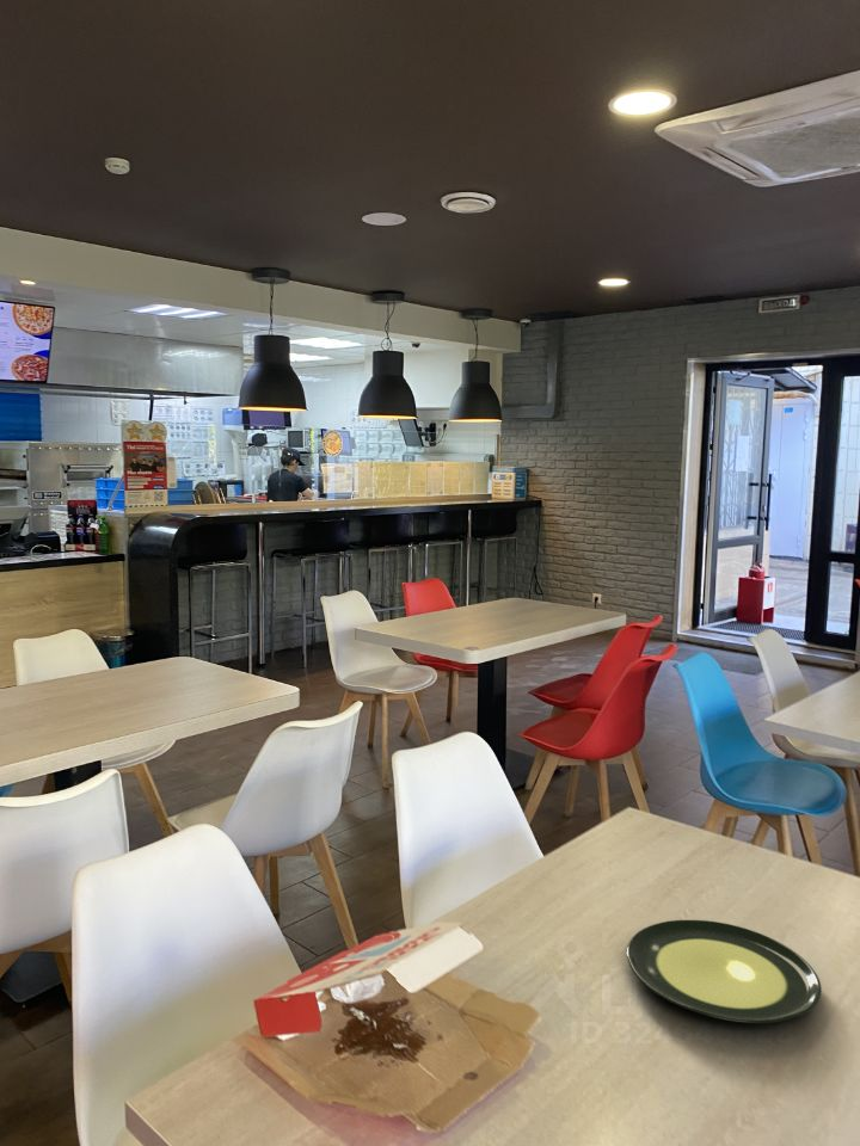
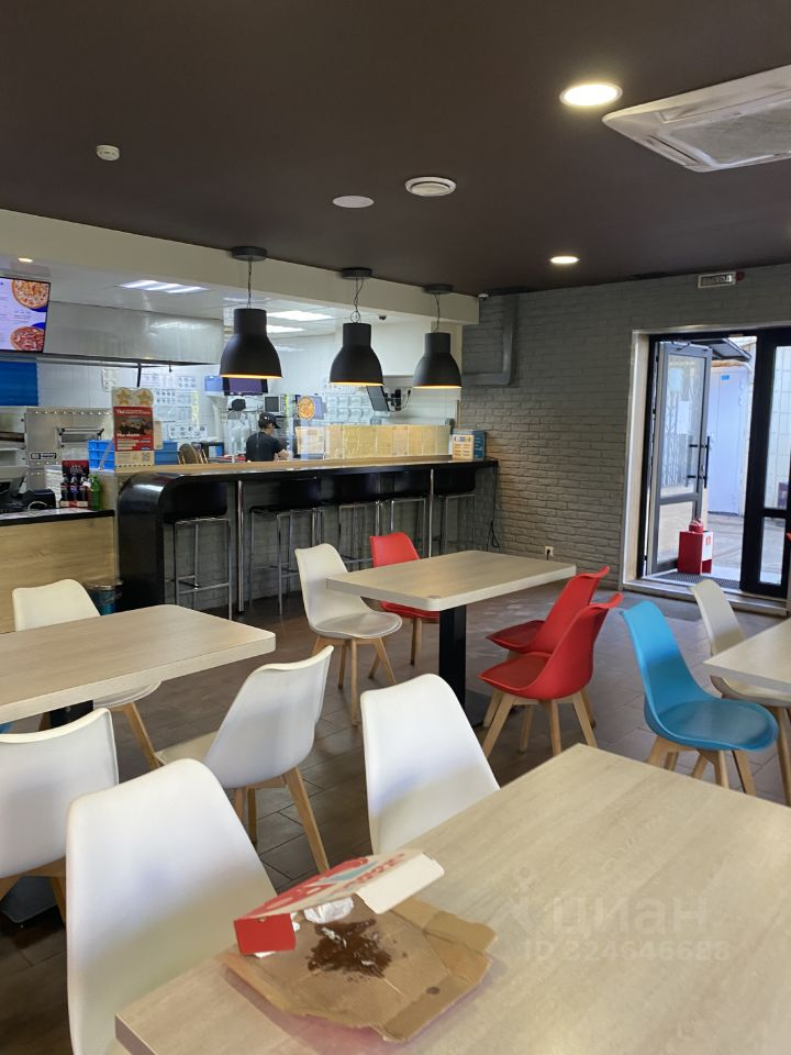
- plate (720, 972)
